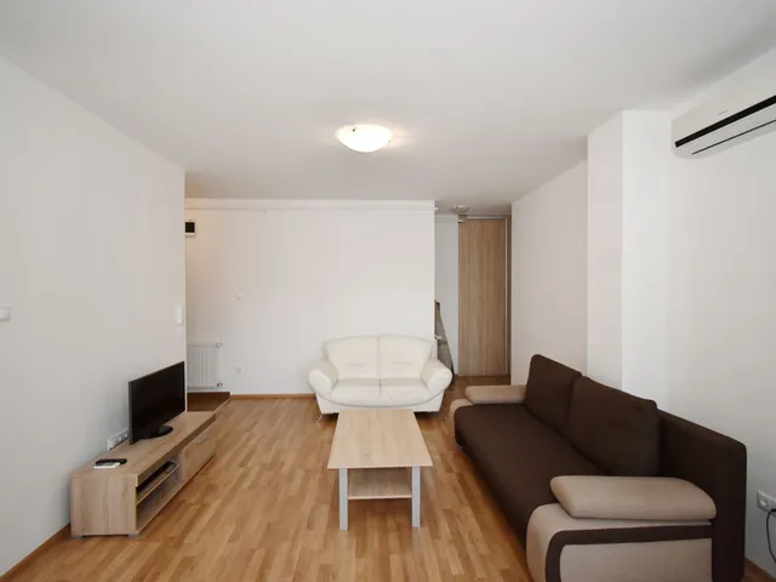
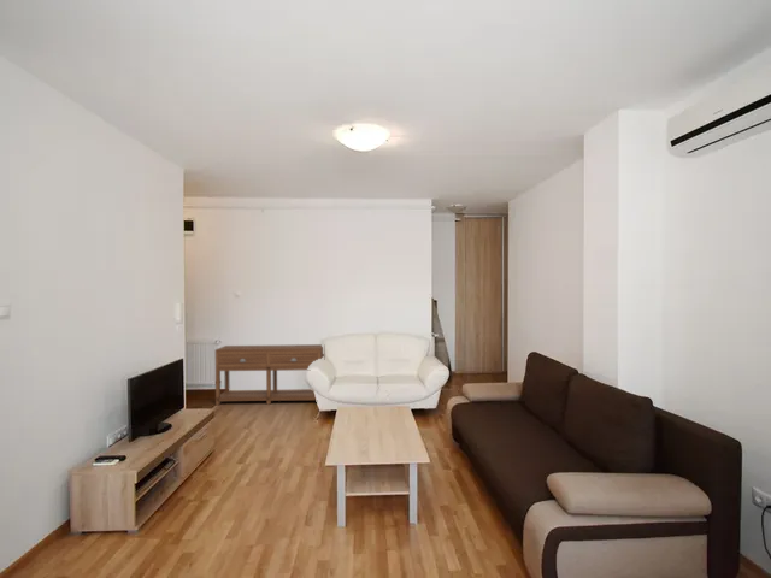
+ console table (270, 373)
